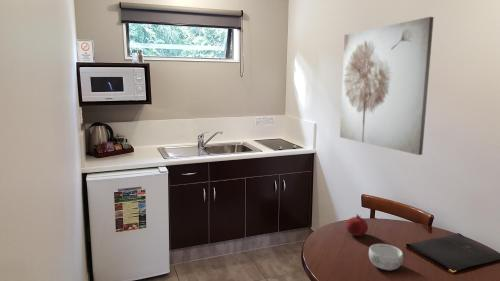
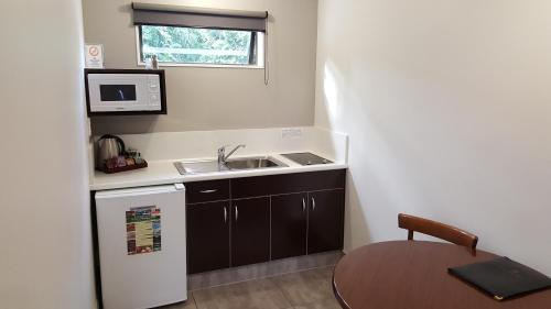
- decorative bowl (385, 256)
- wall art (378, 87)
- fruit (357, 224)
